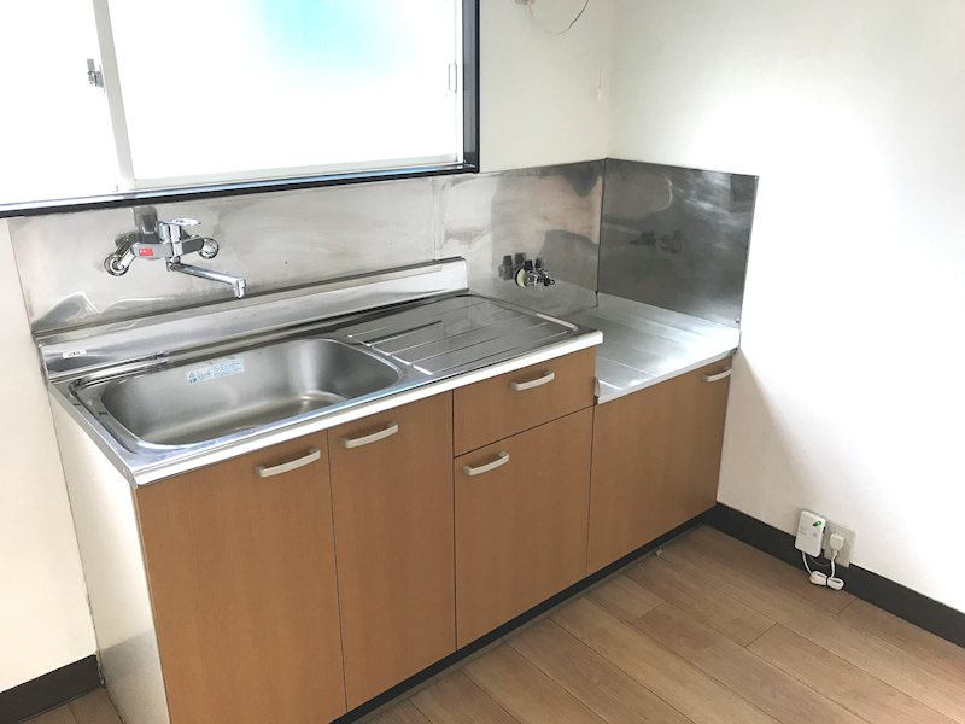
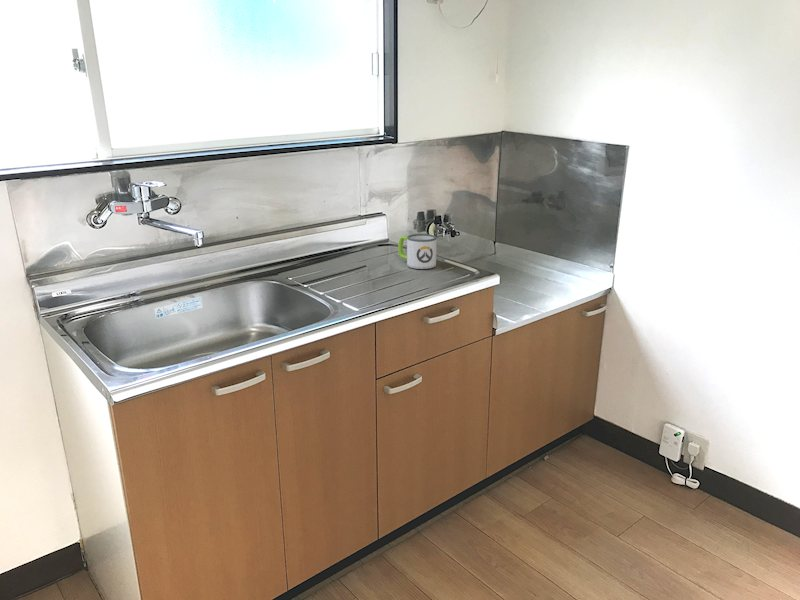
+ mug (416, 250)
